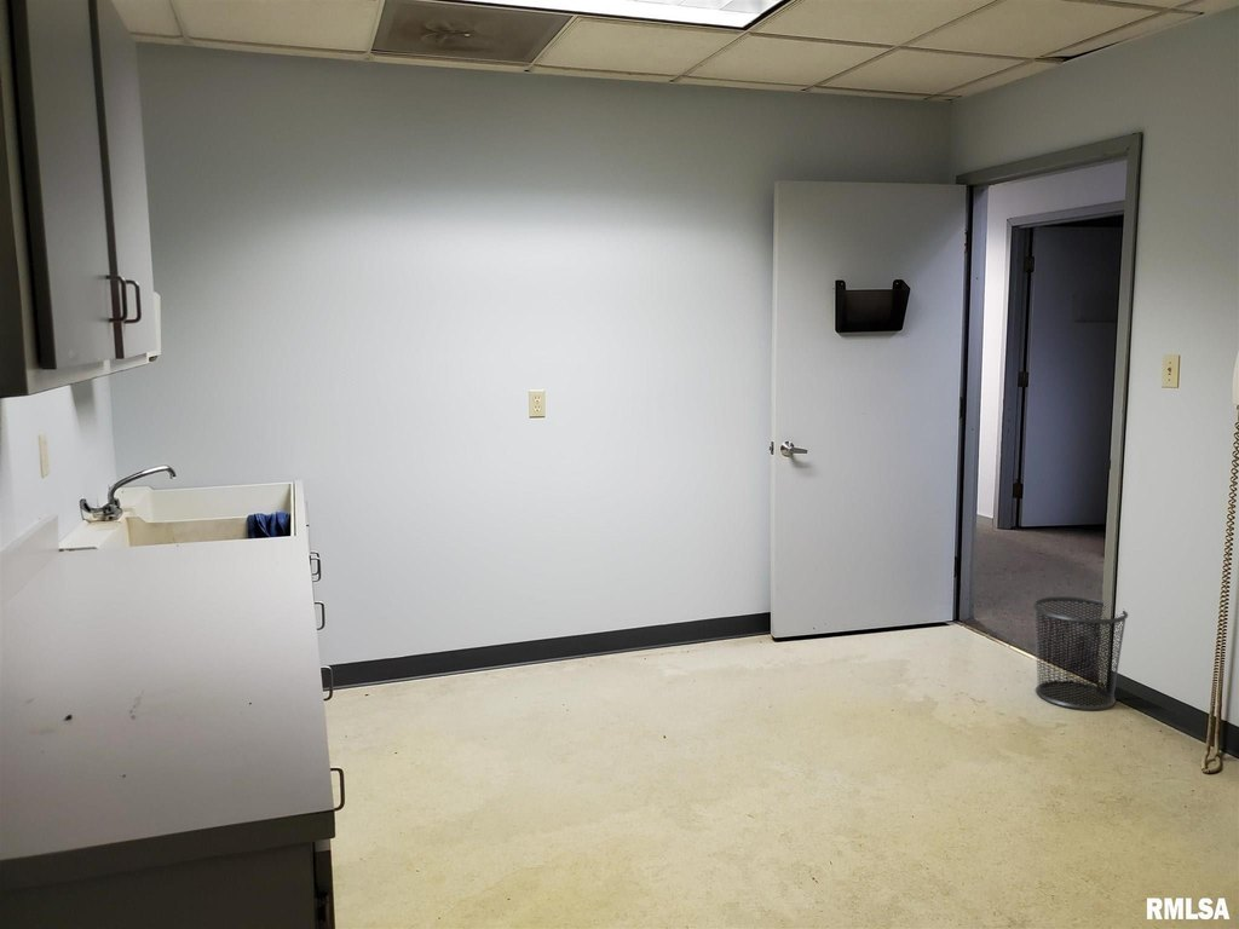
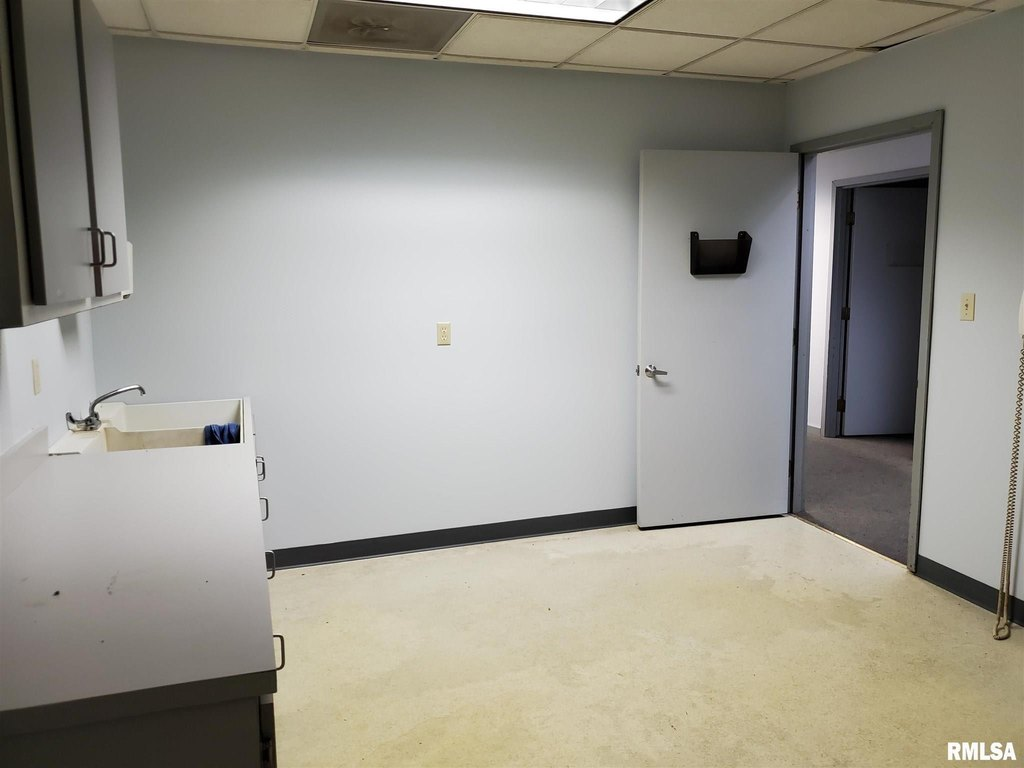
- trash can (1077, 652)
